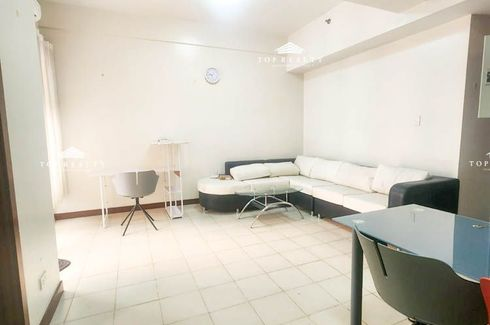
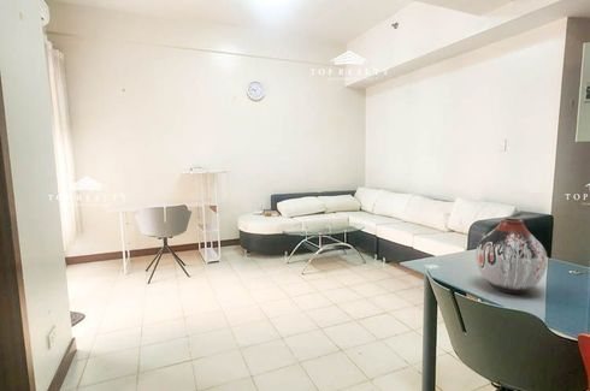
+ vase (509, 254)
